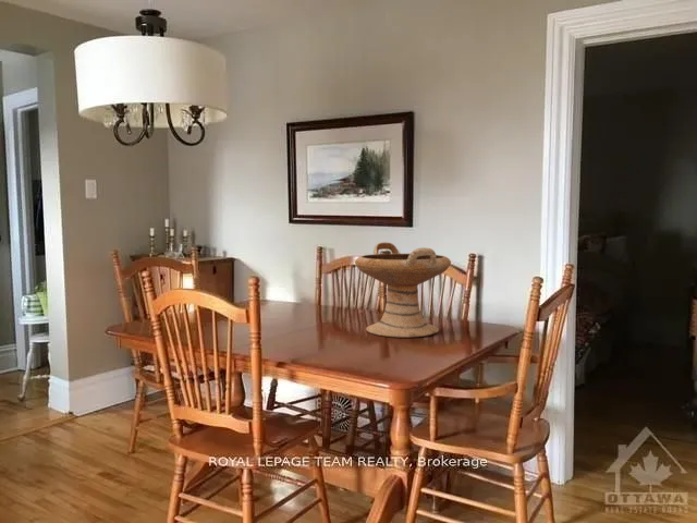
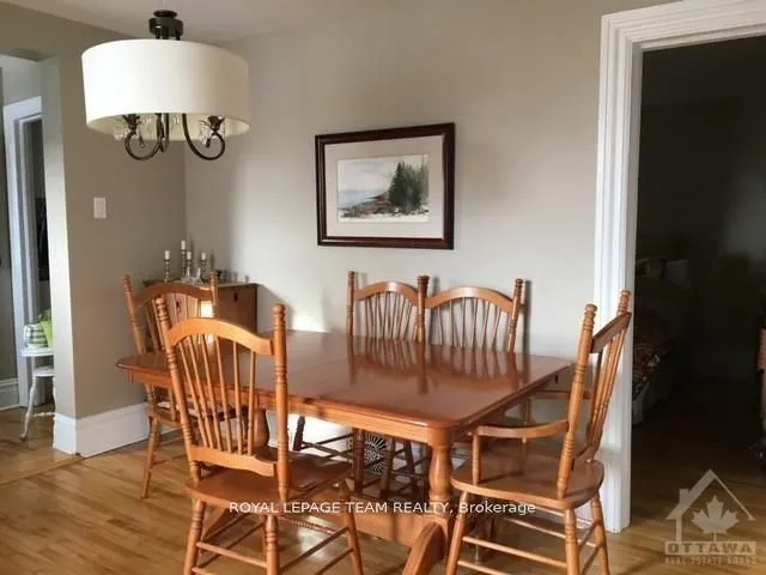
- decorative bowl (402, 288)
